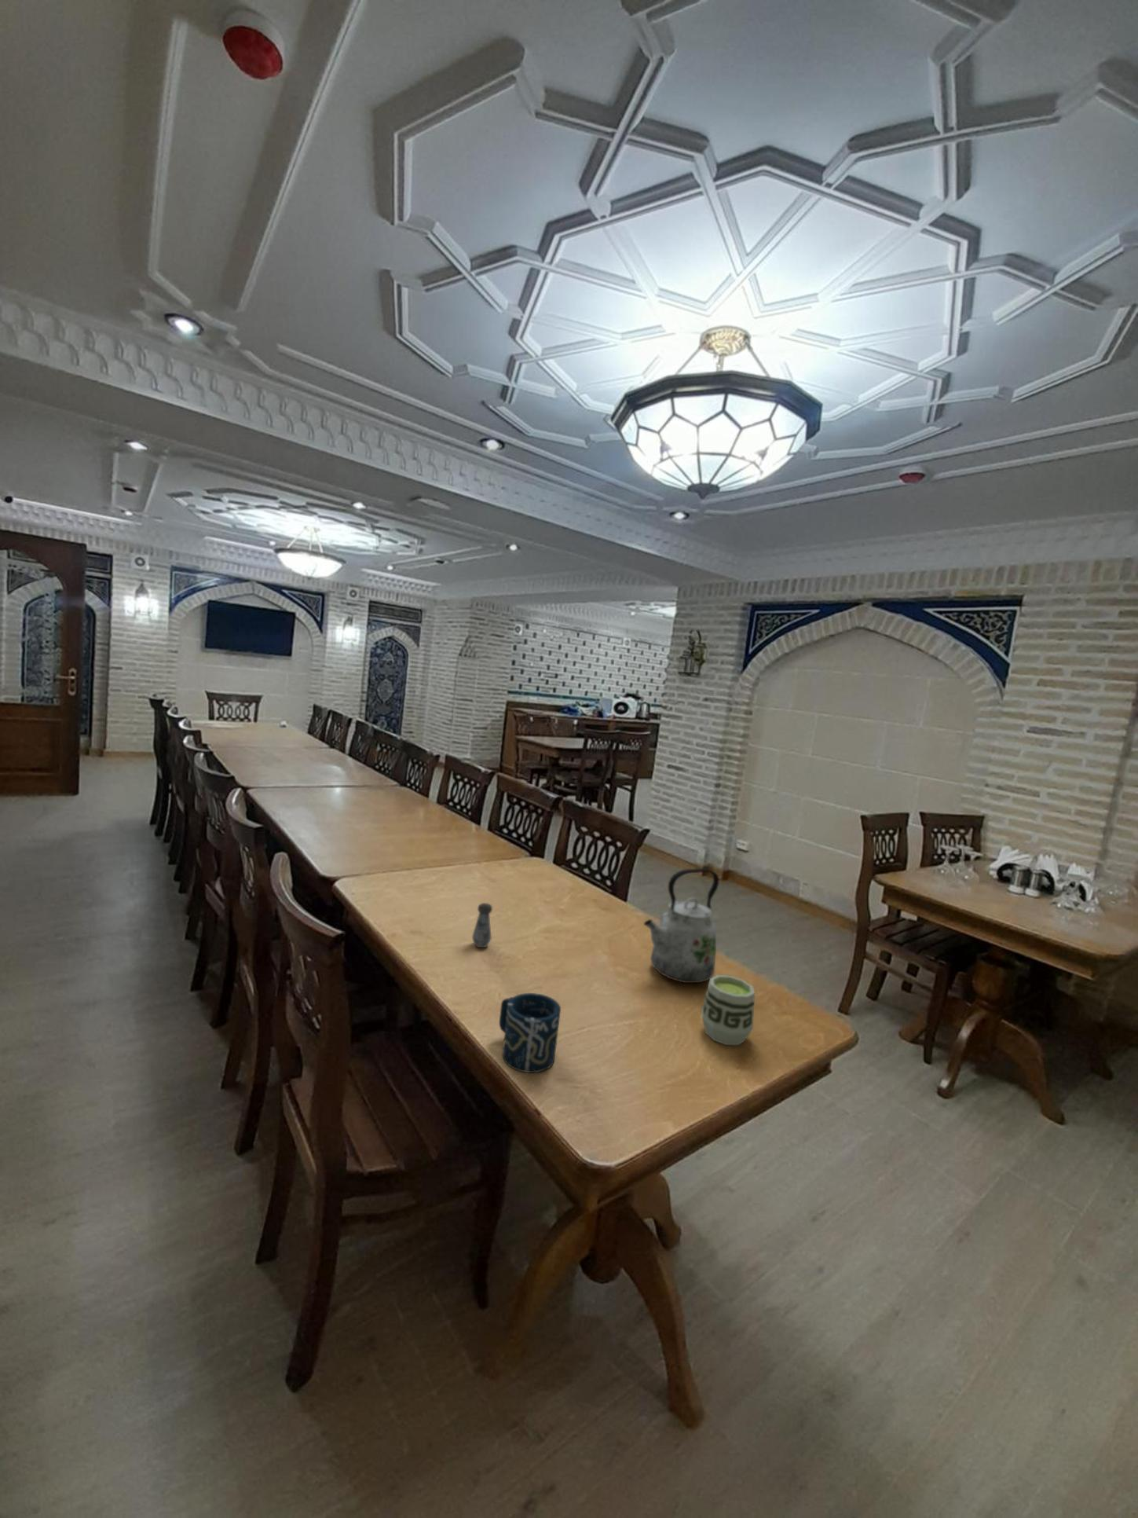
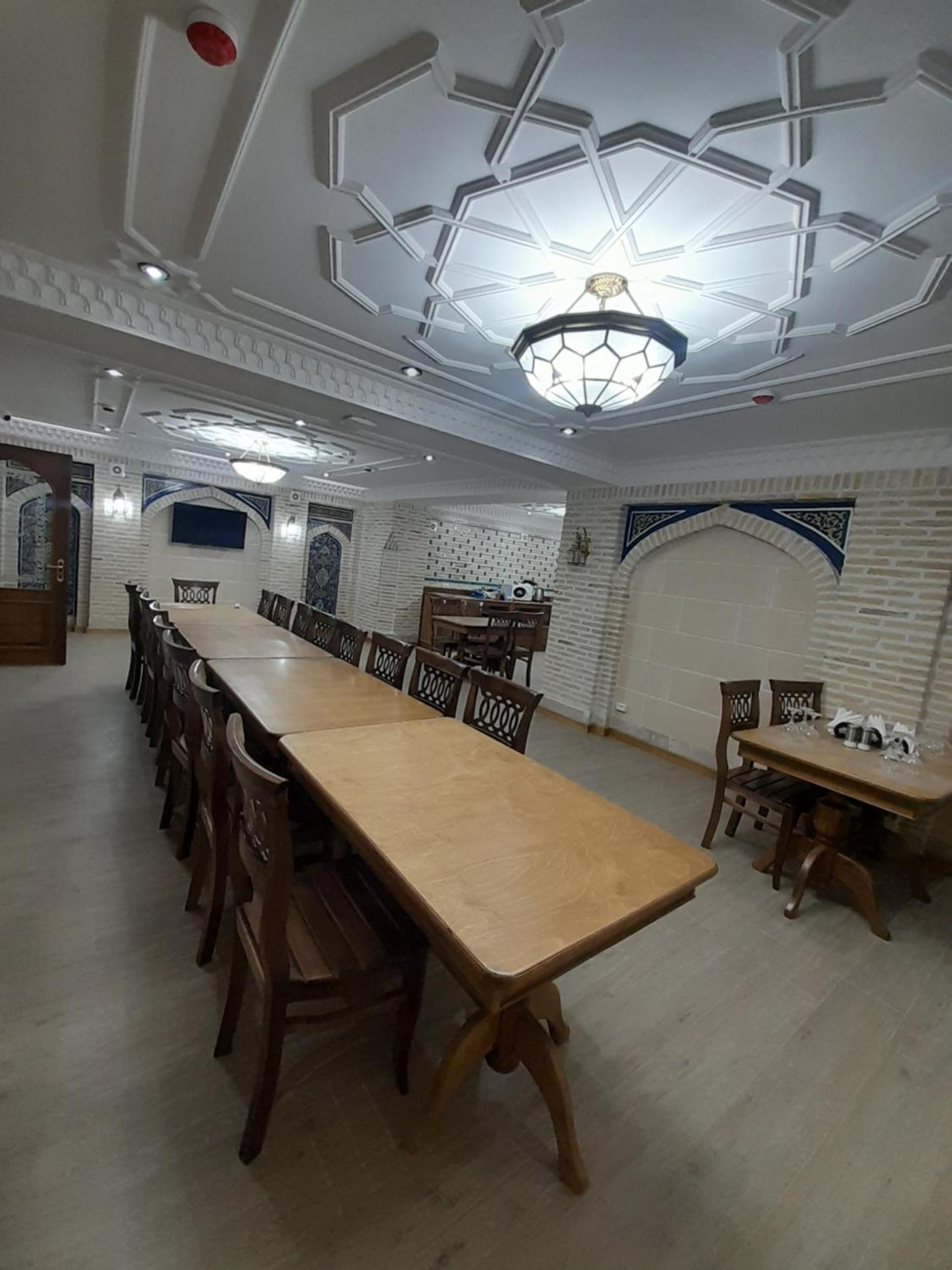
- cup (526, 1027)
- salt shaker (483, 924)
- kettle (679, 923)
- cup (728, 1010)
